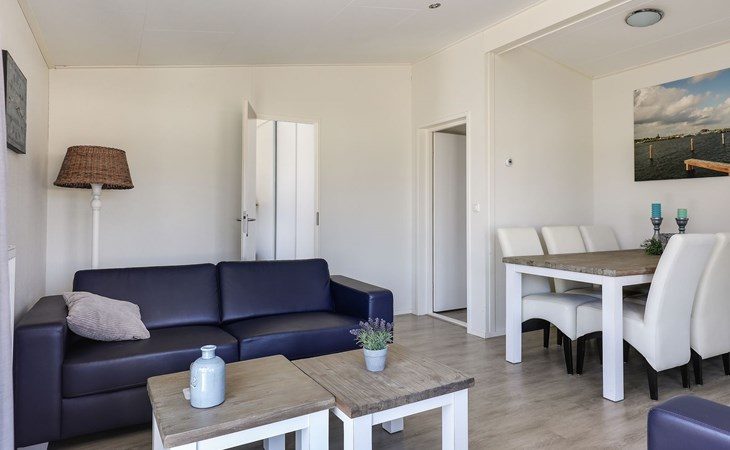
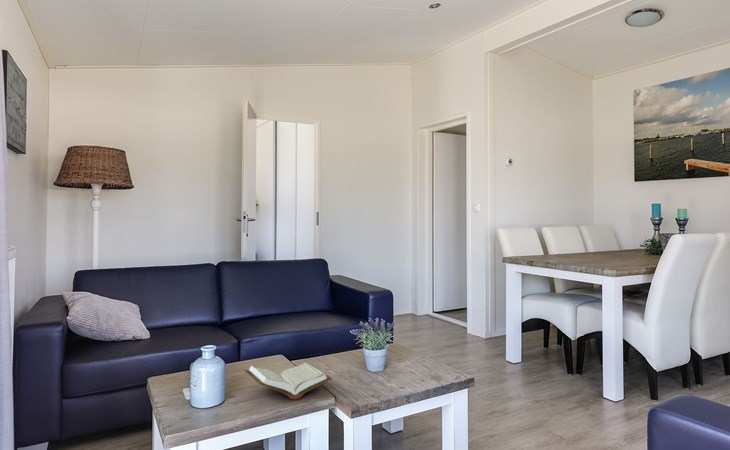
+ book (287, 379)
